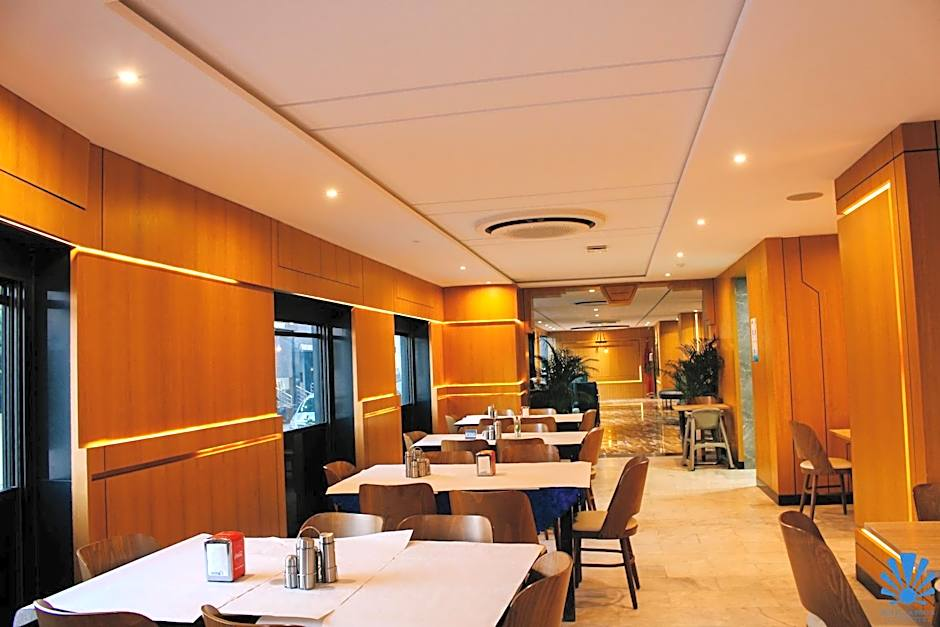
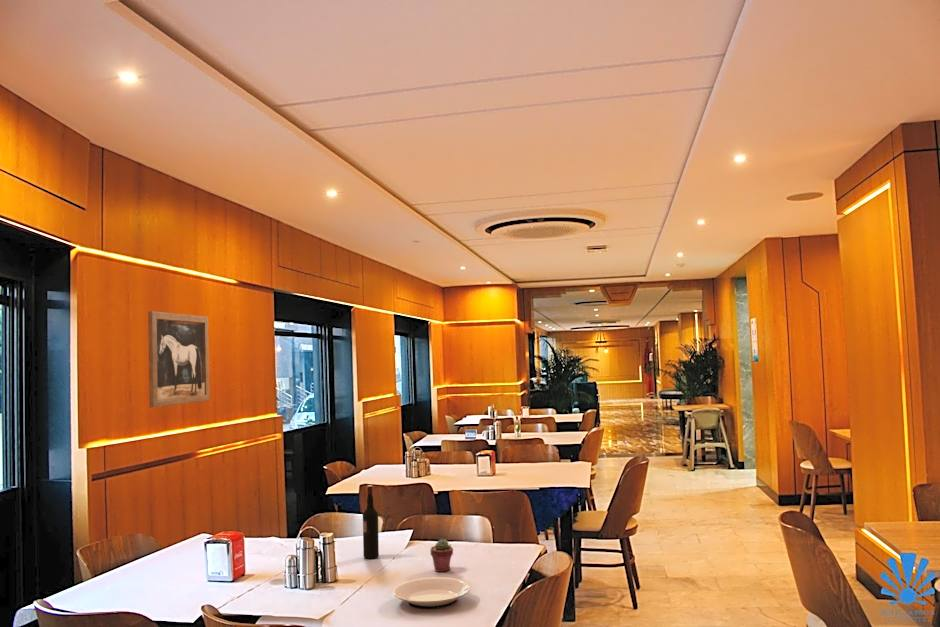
+ wall art (180, 358)
+ wine bottle (370, 521)
+ plate (432, 594)
+ potted succulent (441, 554)
